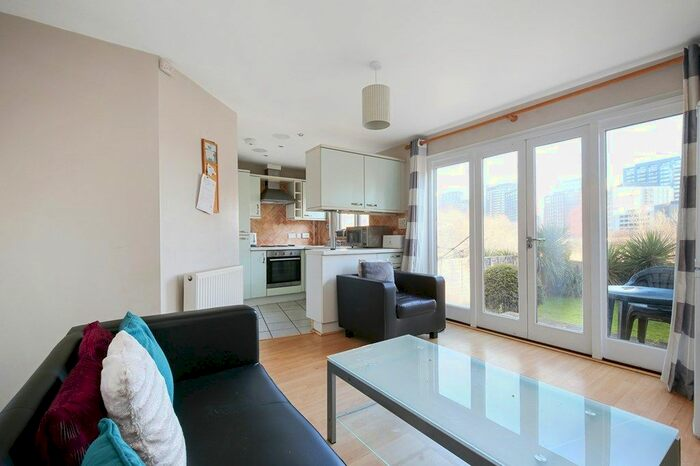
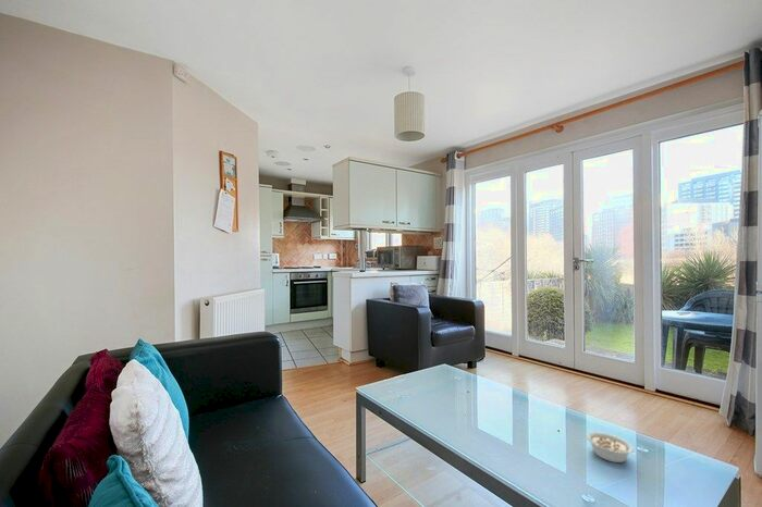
+ legume (611, 447)
